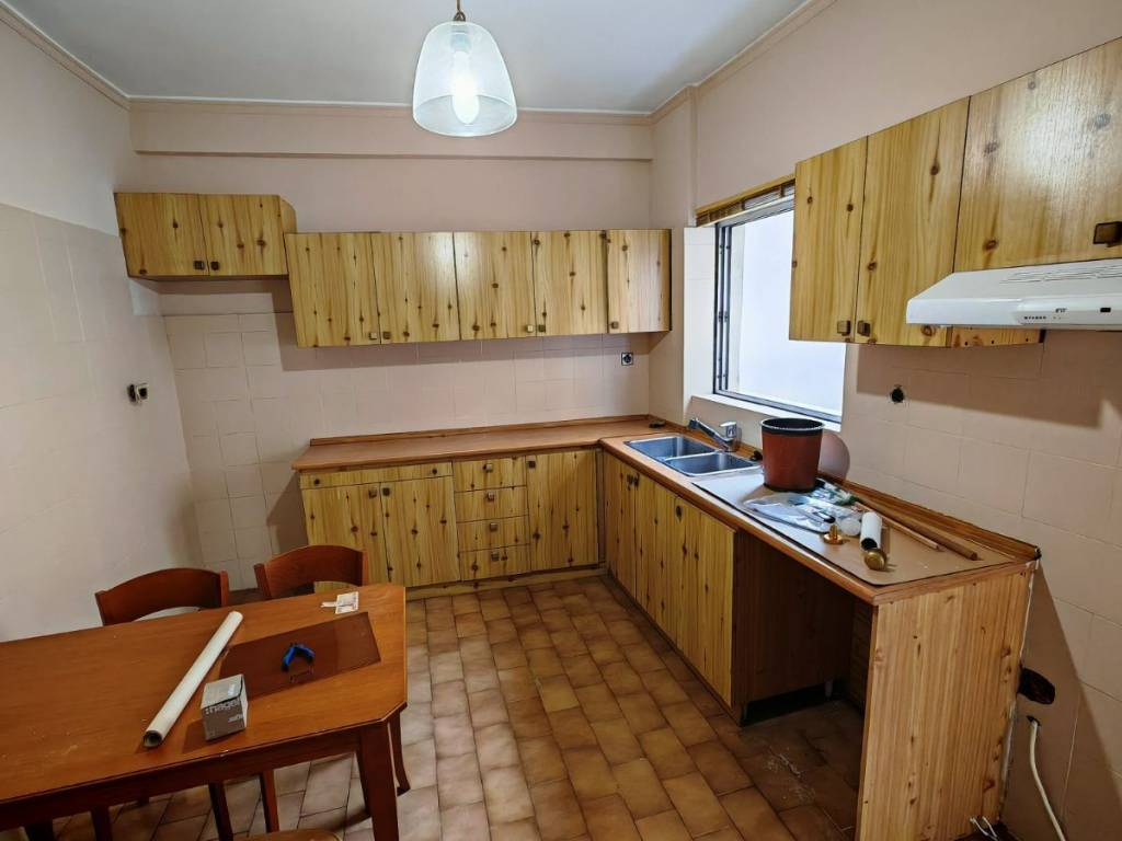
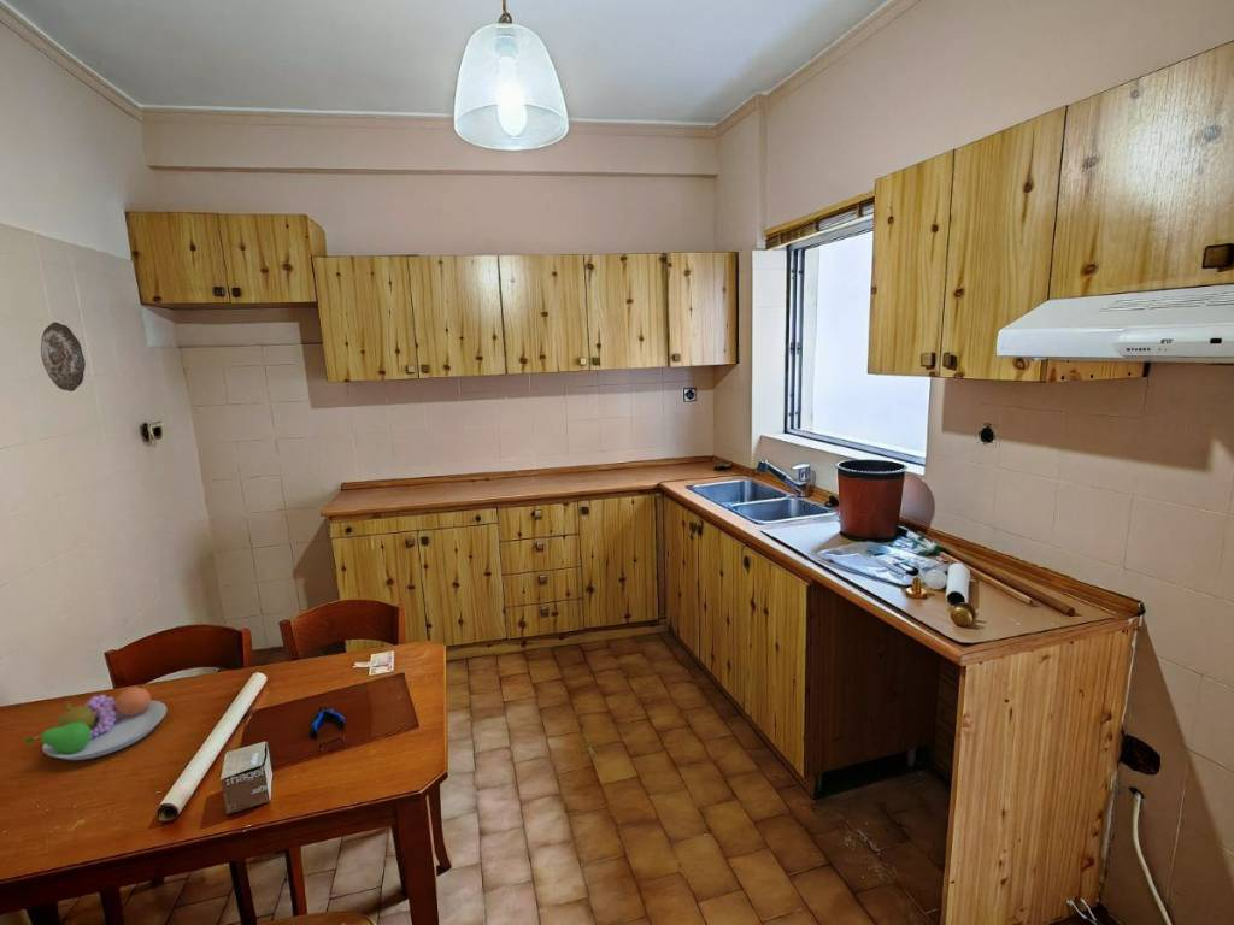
+ fruit bowl (100, 719)
+ decorative plate (60, 357)
